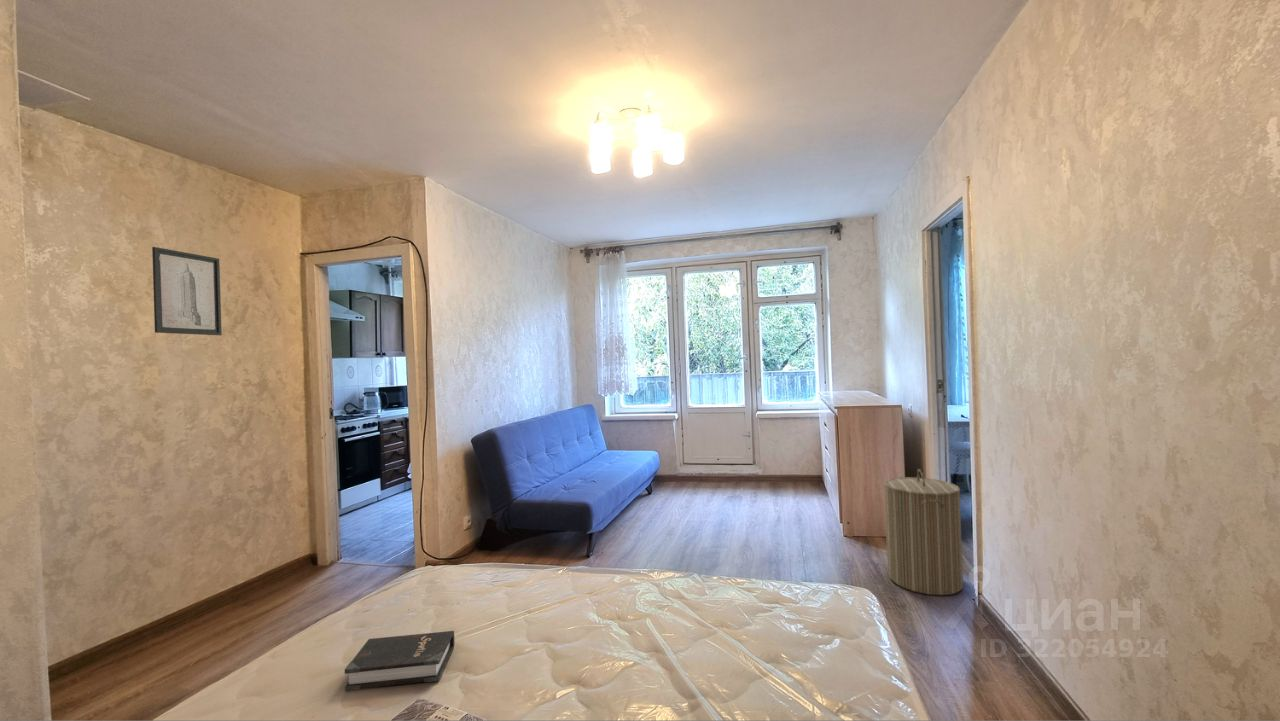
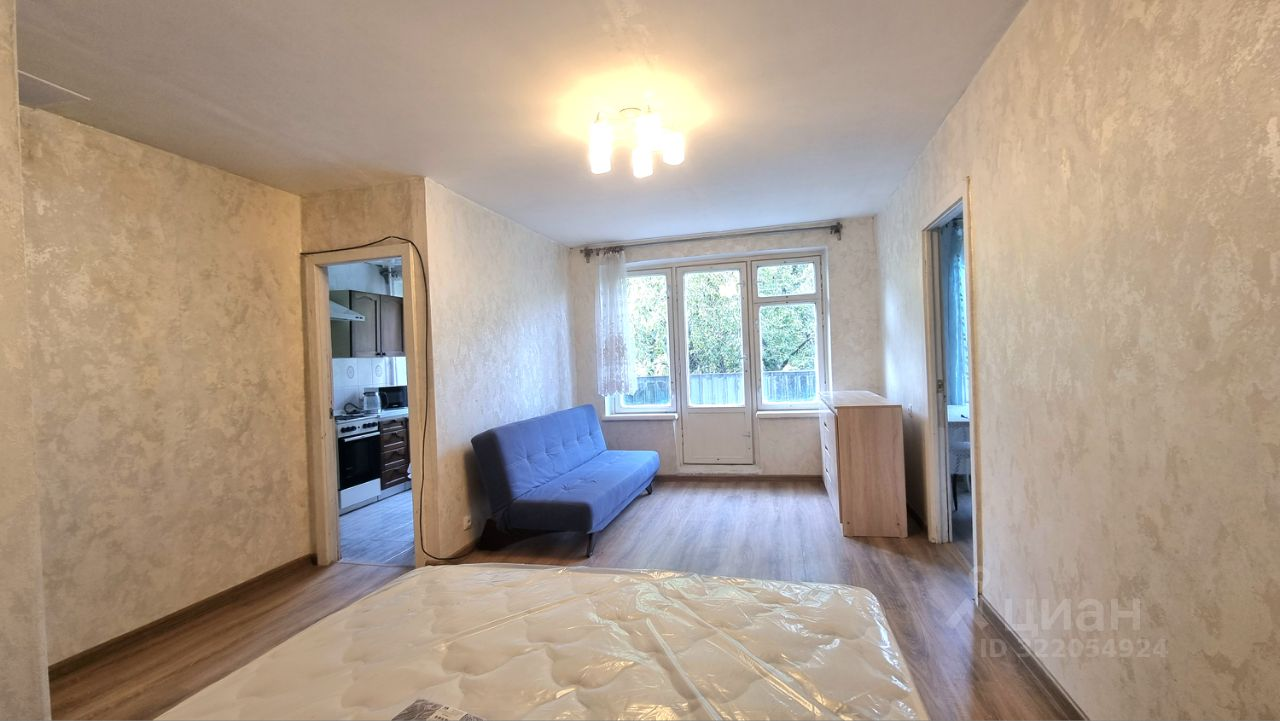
- laundry hamper (922, 524)
- hardback book (403, 657)
- wall art (188, 293)
